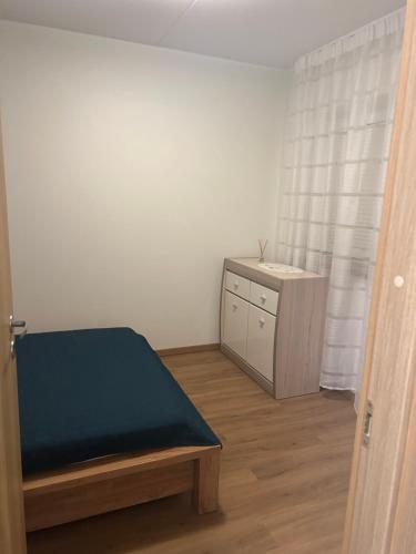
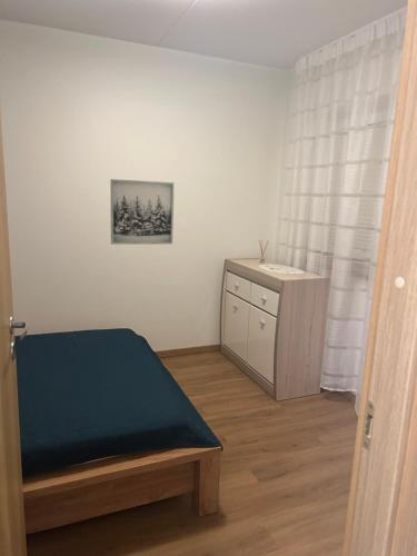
+ wall art (142, 212)
